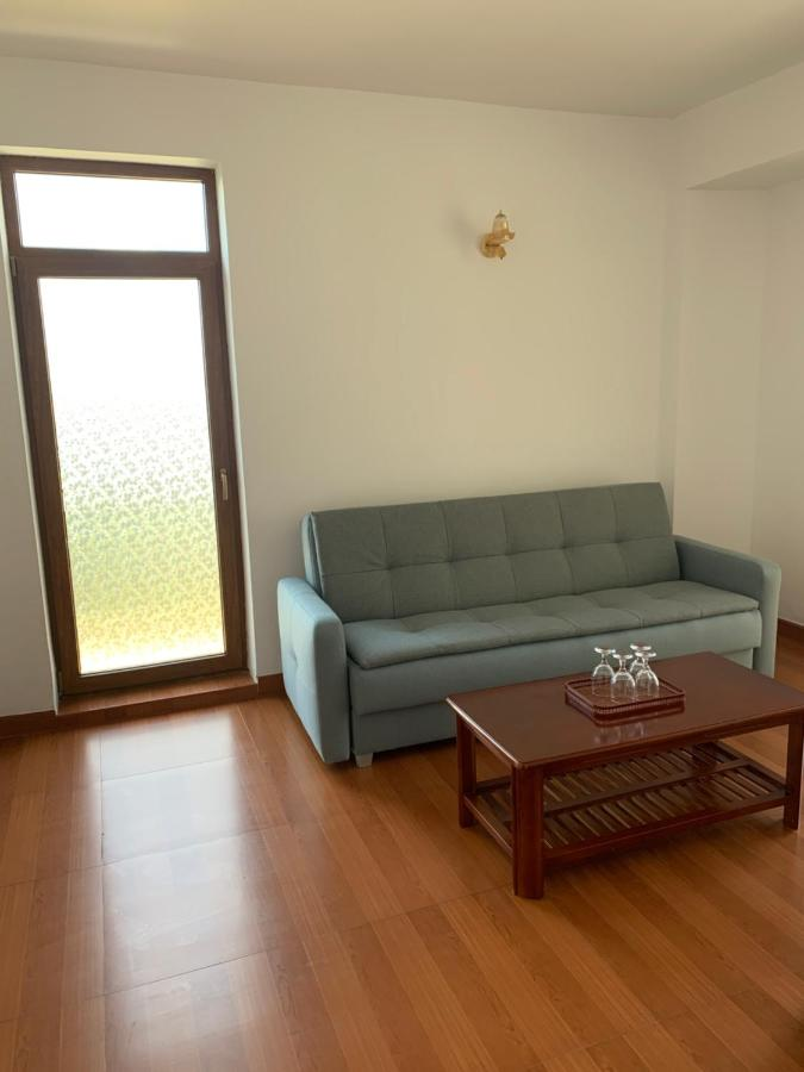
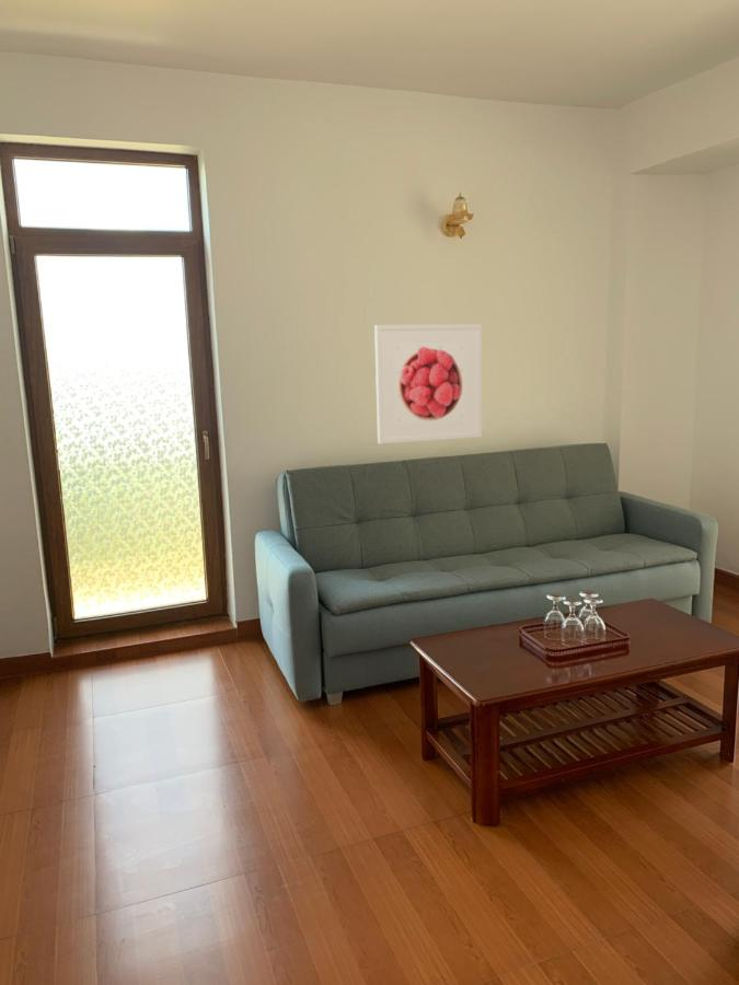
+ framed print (430, 383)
